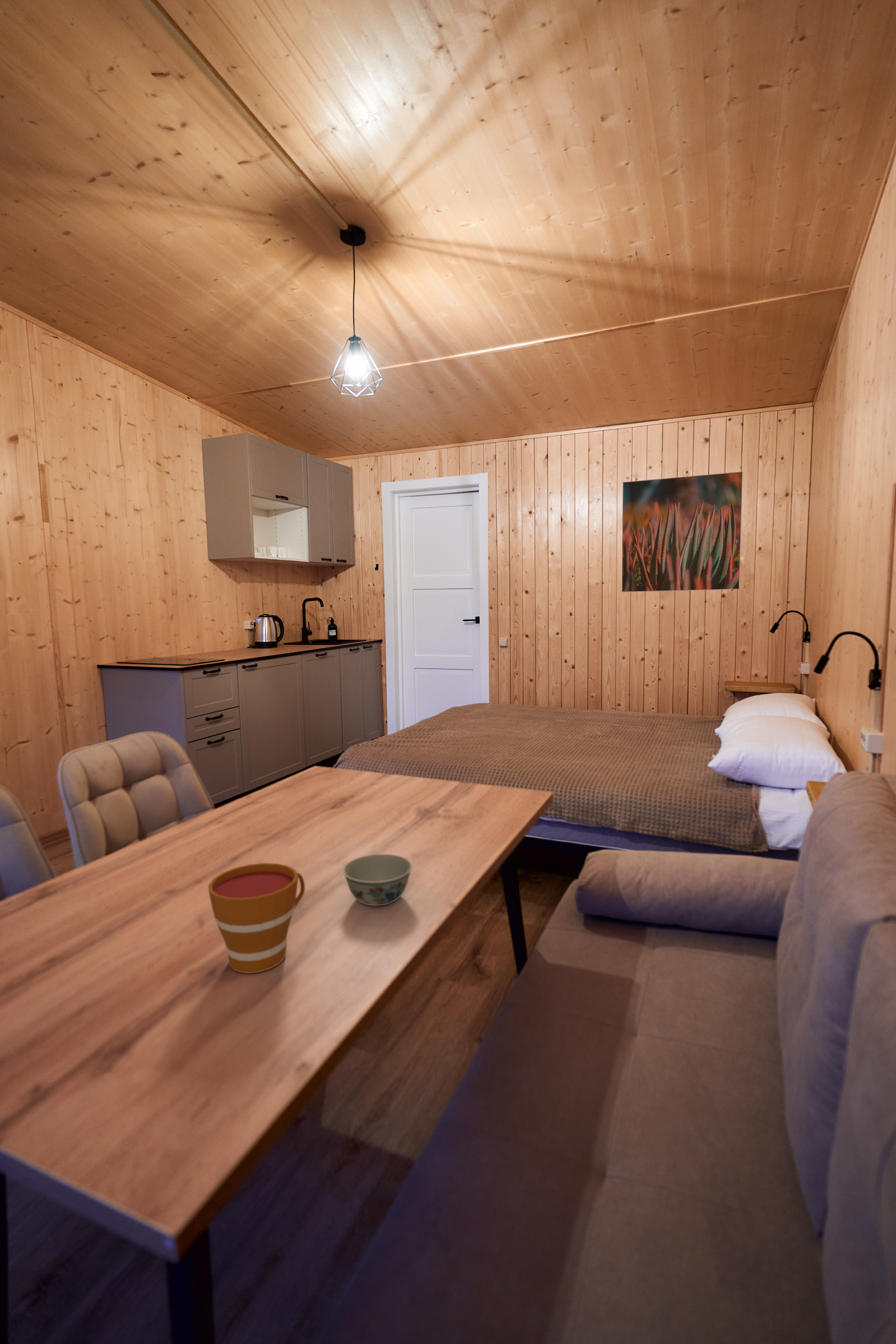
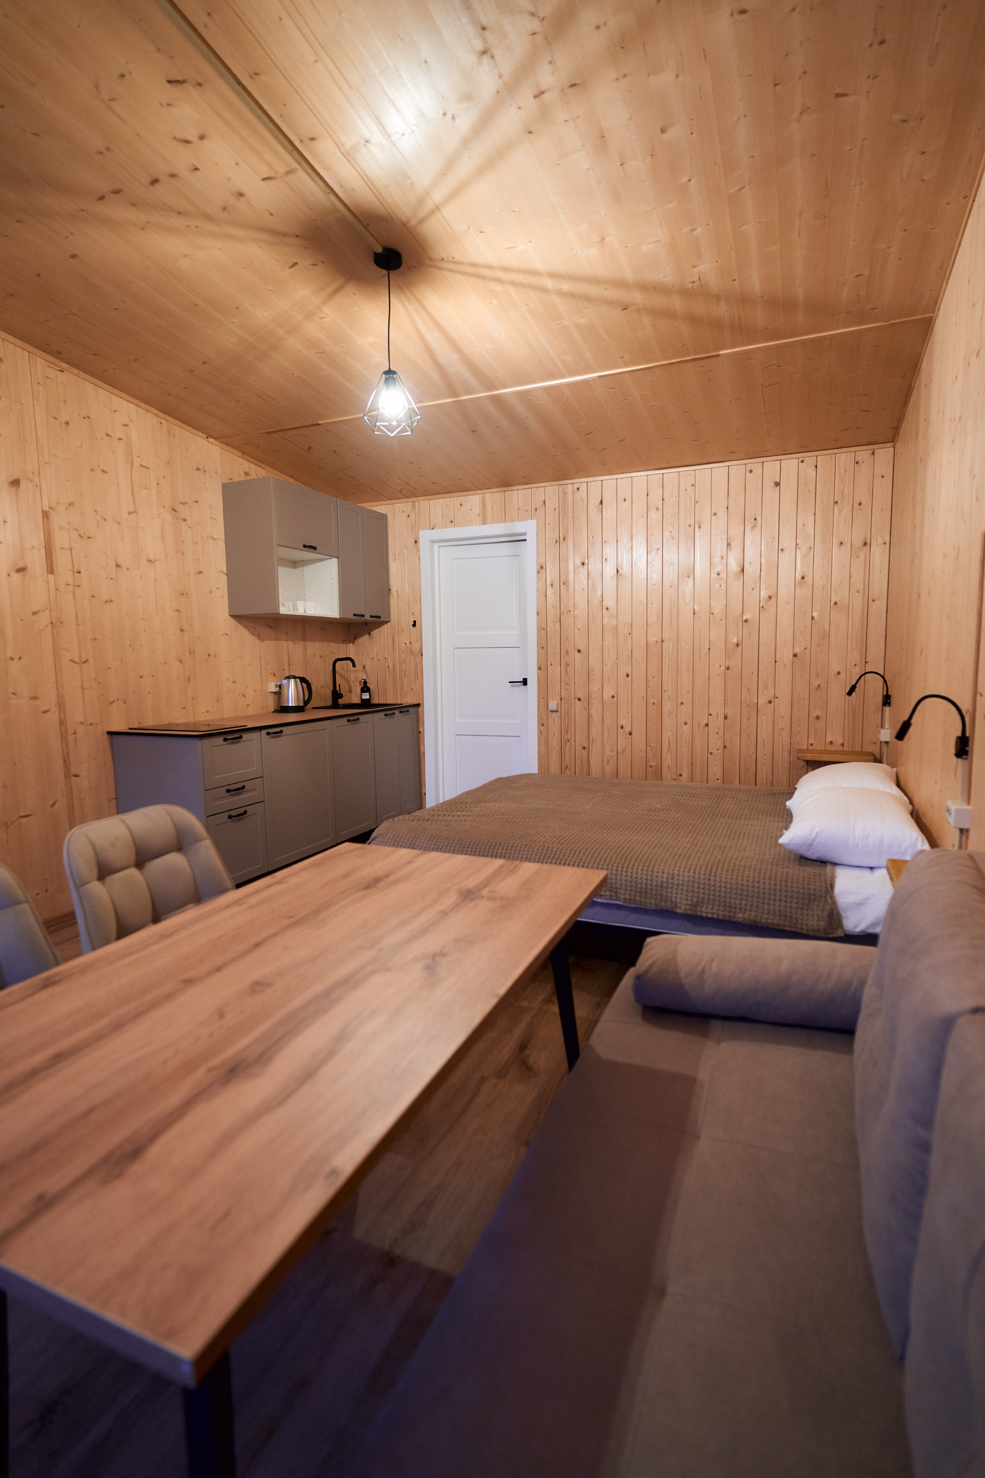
- cup (262, 915)
- bowl (378, 882)
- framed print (679, 535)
